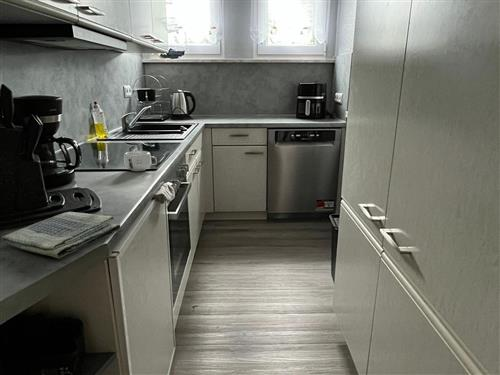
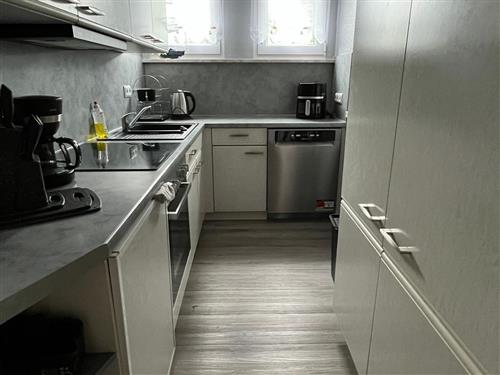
- mug (140, 161)
- dish towel (64, 230)
